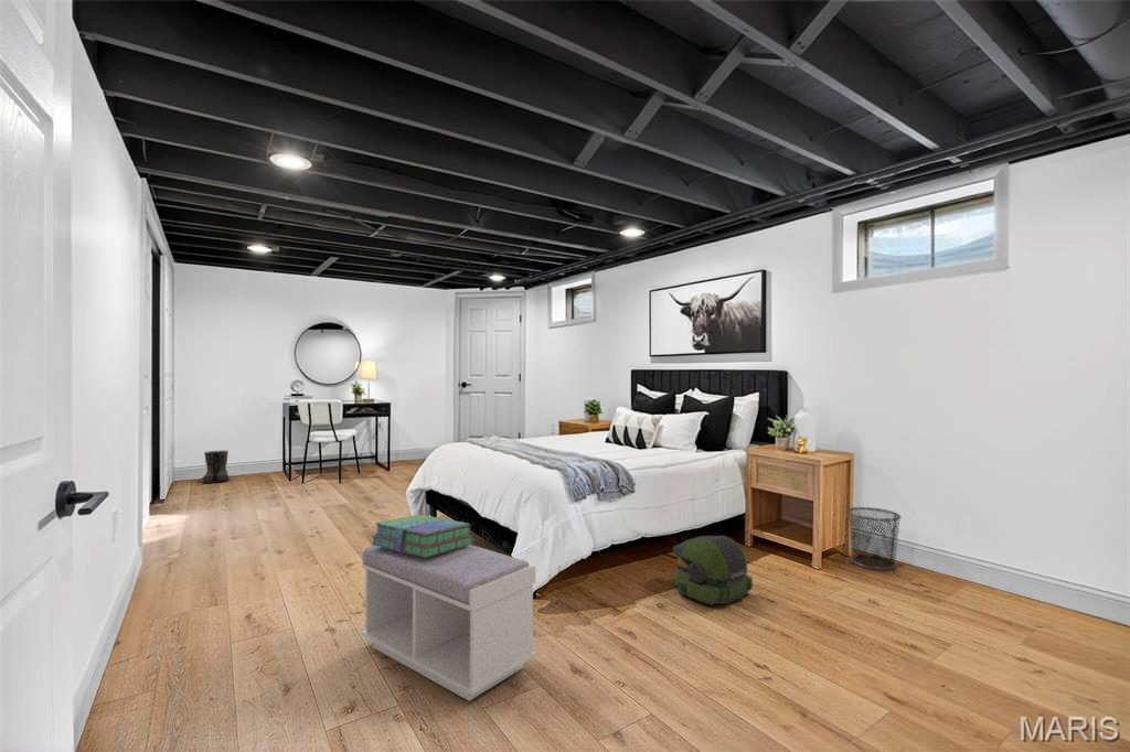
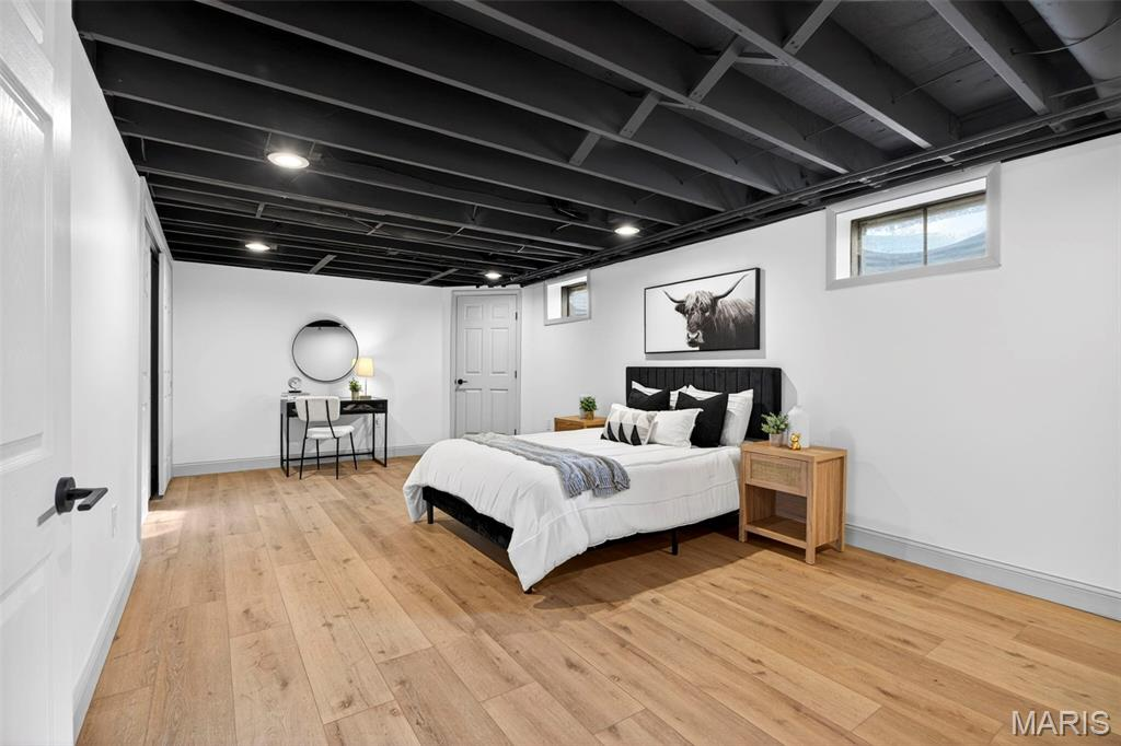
- backpack (705, 561)
- stack of books (422, 535)
- waste bin (873, 537)
- boots (215, 465)
- bench (444, 604)
